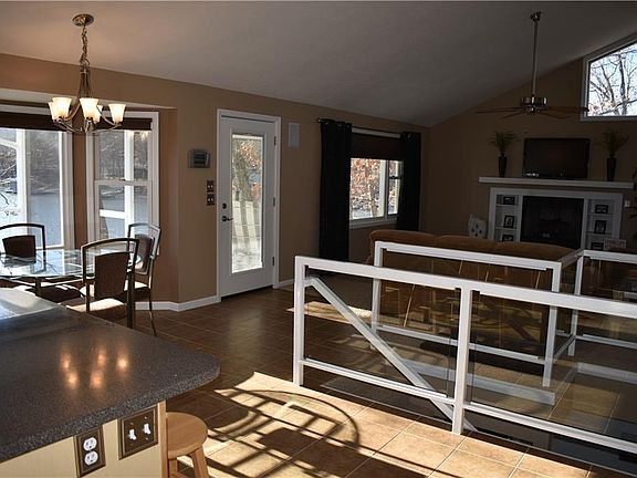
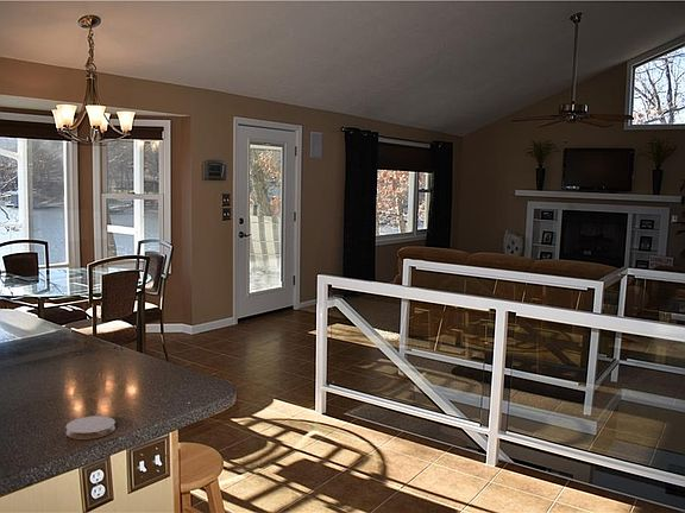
+ coaster (90, 426)
